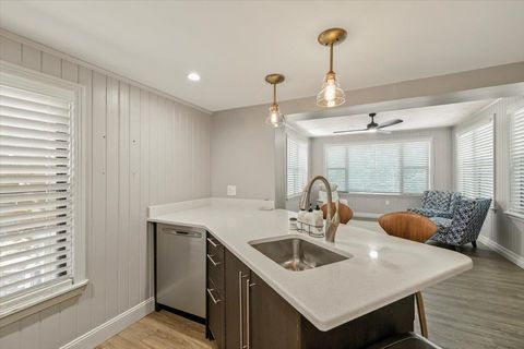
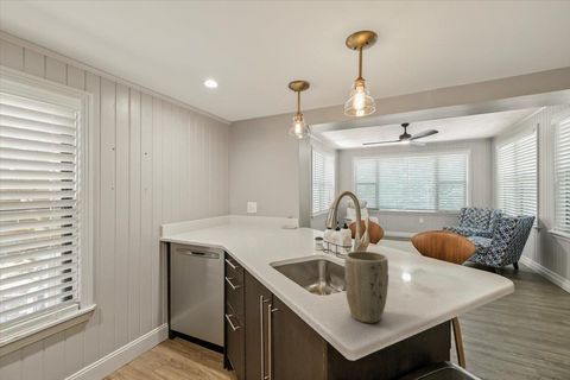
+ plant pot (366, 285)
